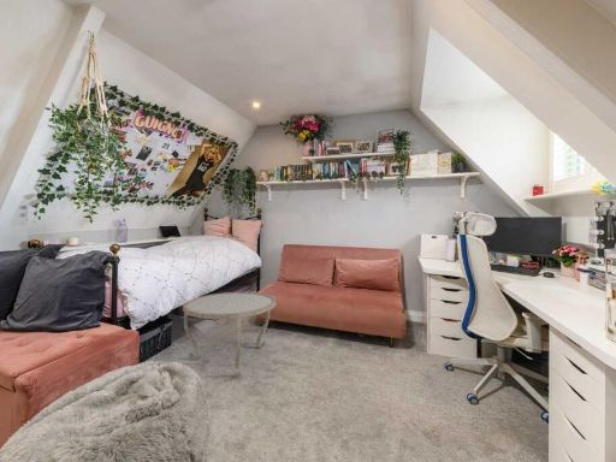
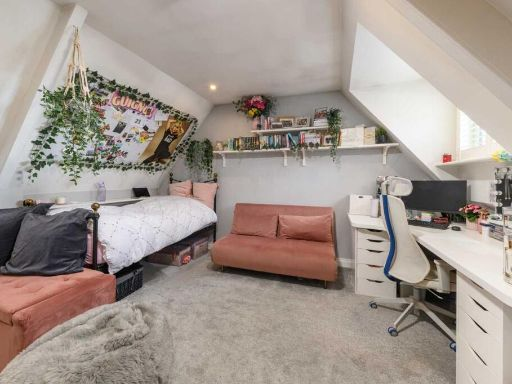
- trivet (237, 330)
